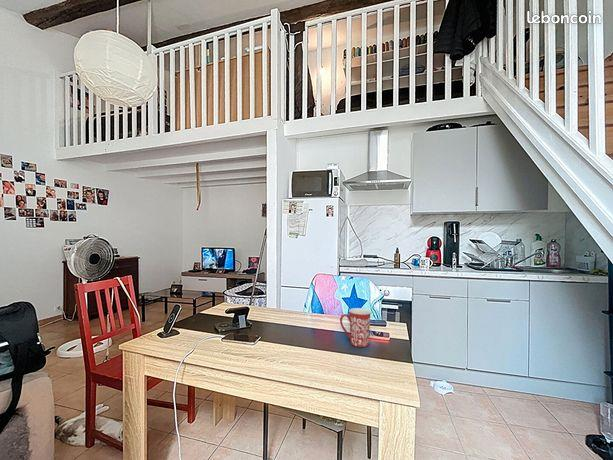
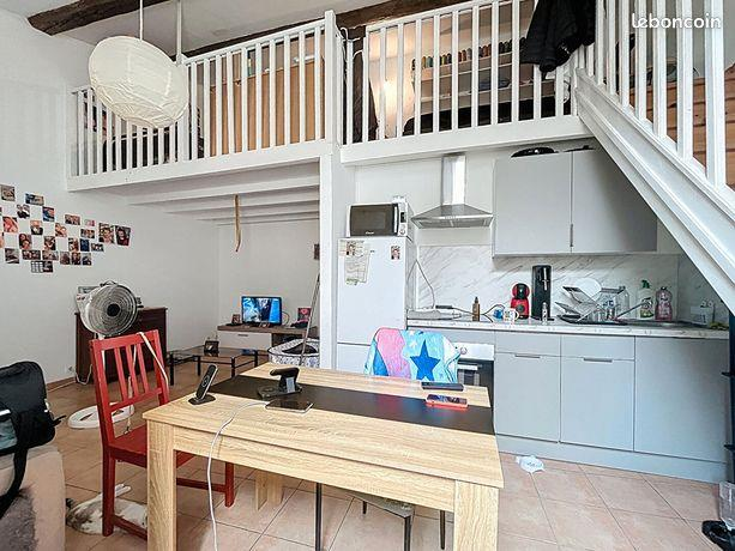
- mug (355, 326)
